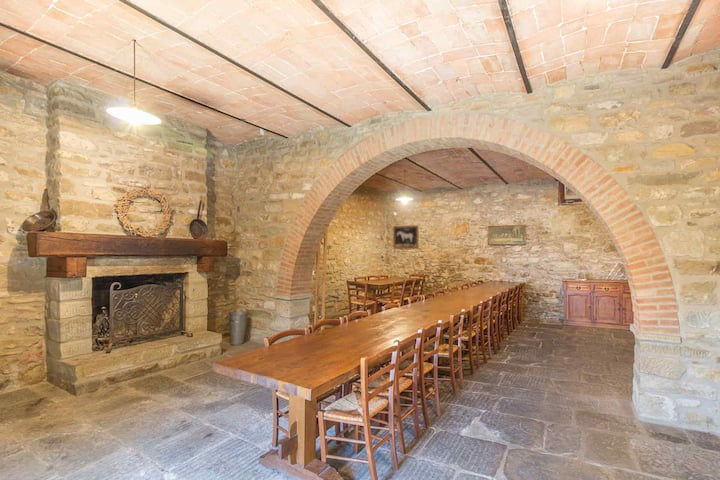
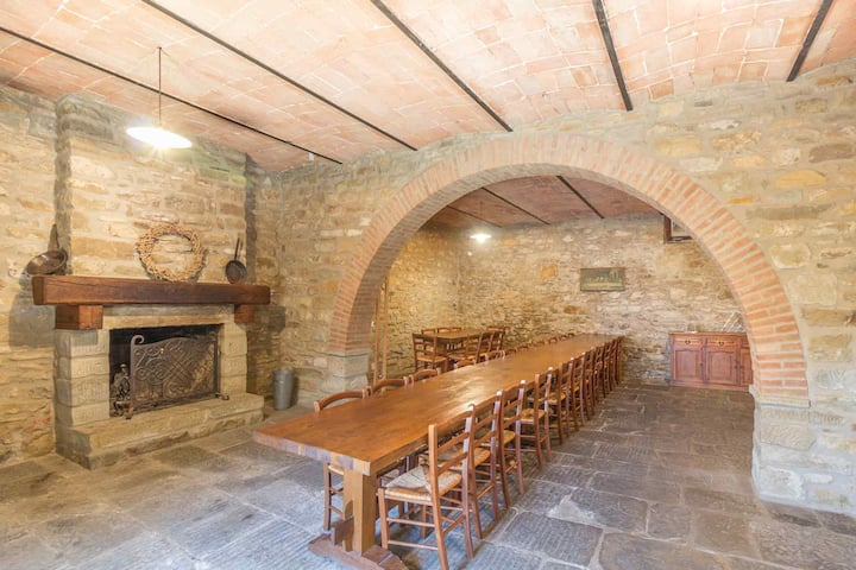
- wall art (405, 237)
